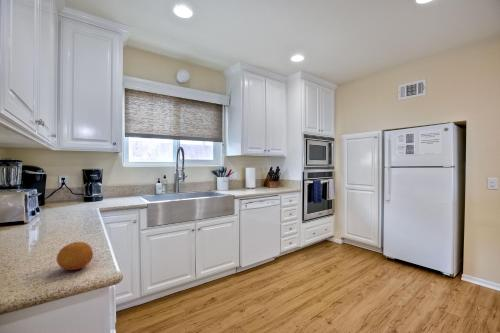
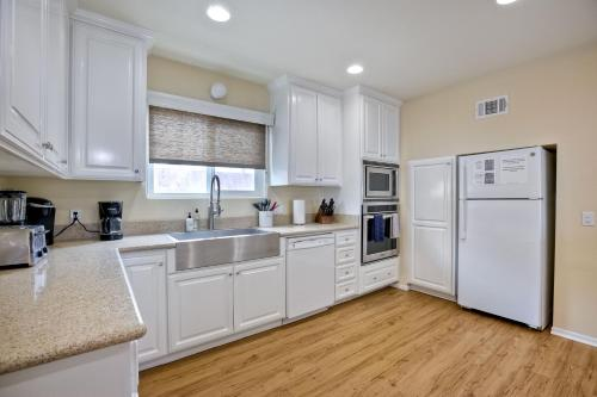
- fruit (75, 255)
